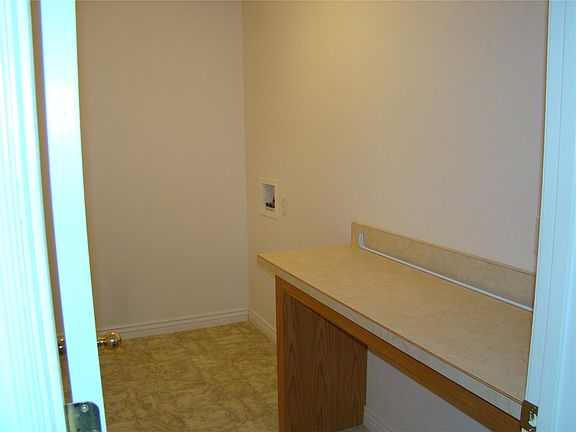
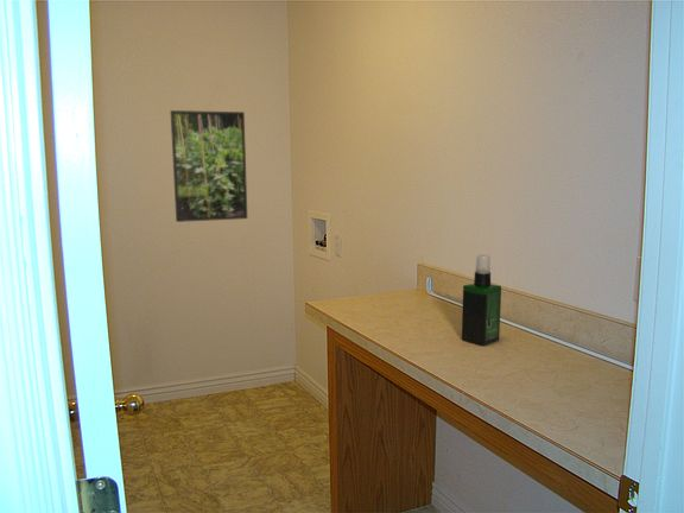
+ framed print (210, 166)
+ spray bottle (481, 298)
